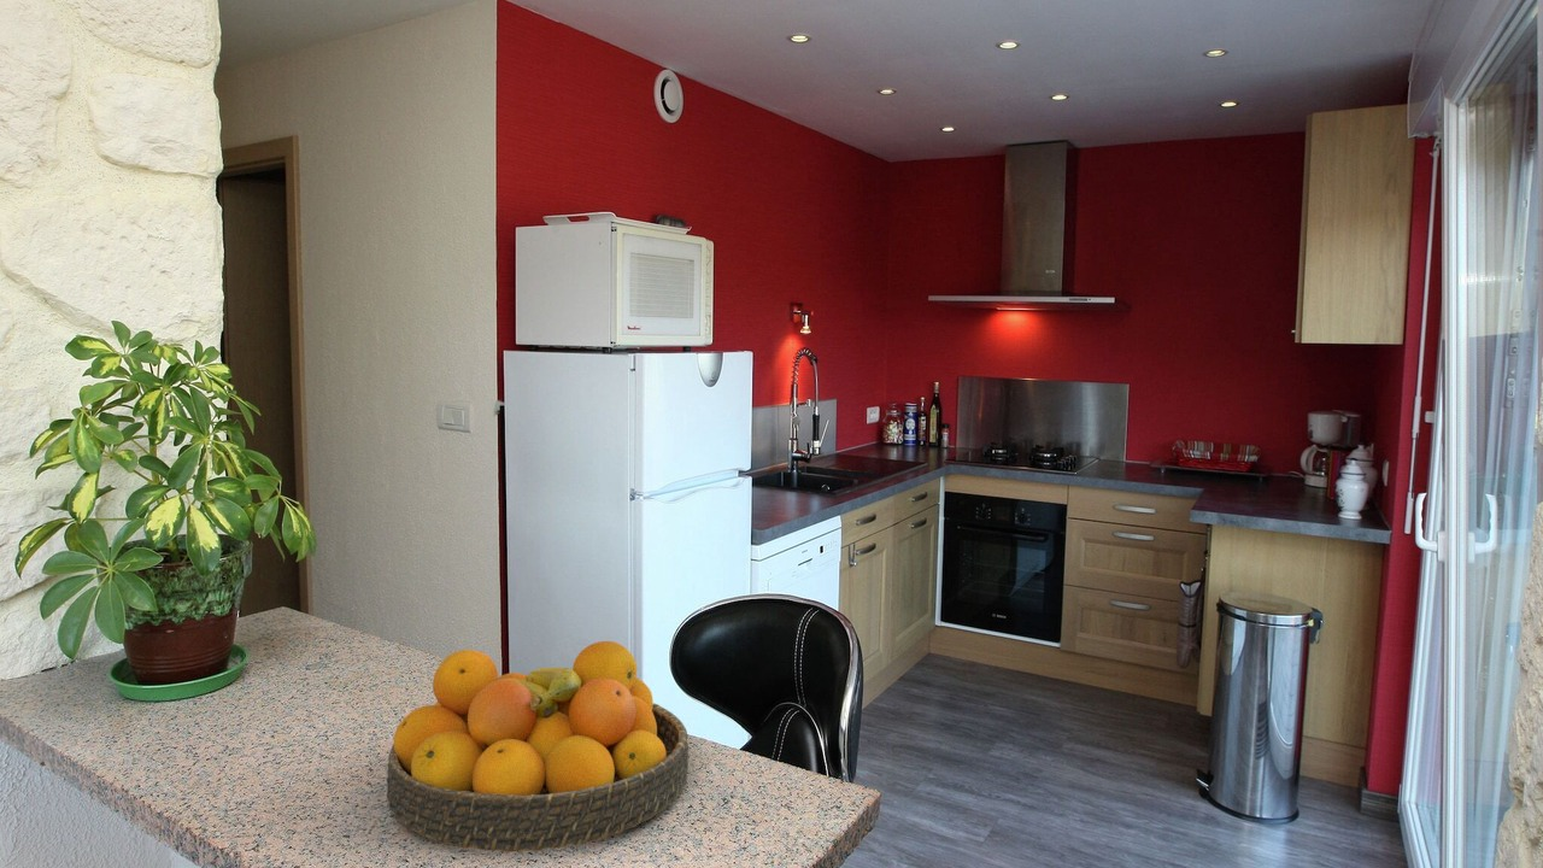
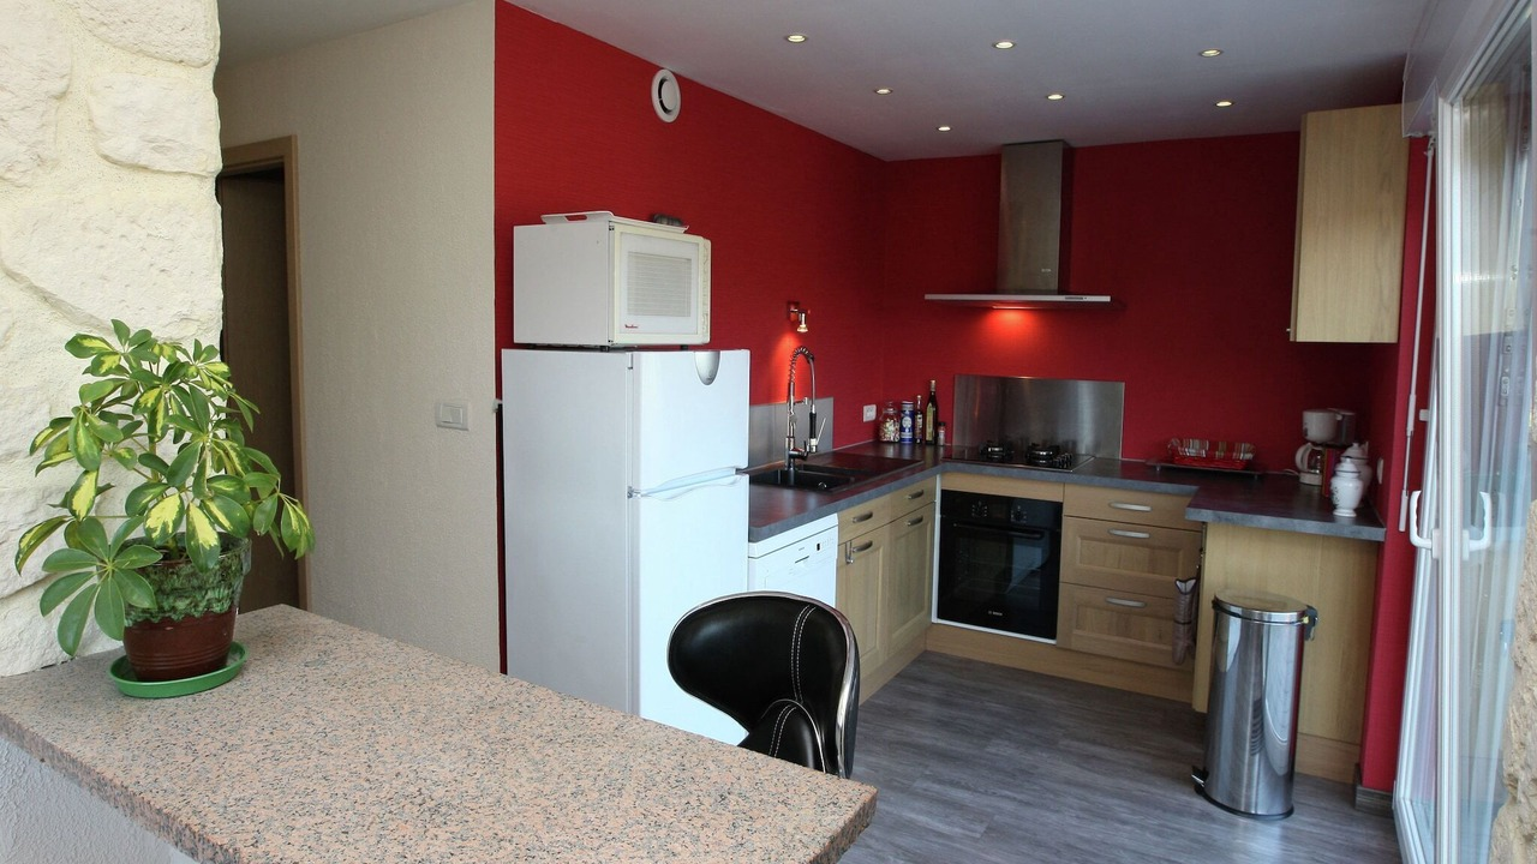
- fruit bowl (542, 717)
